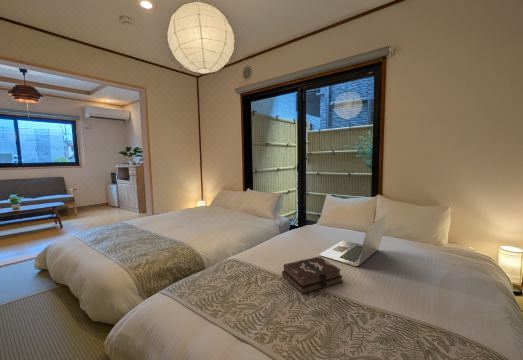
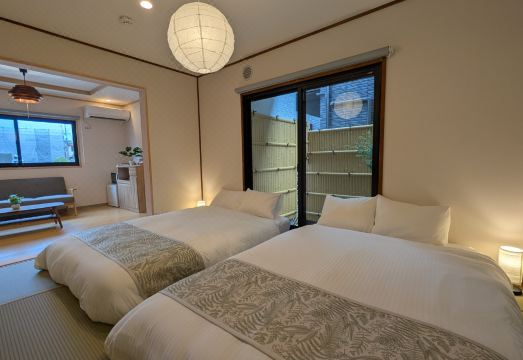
- hardback book (311, 272)
- laptop (352, 242)
